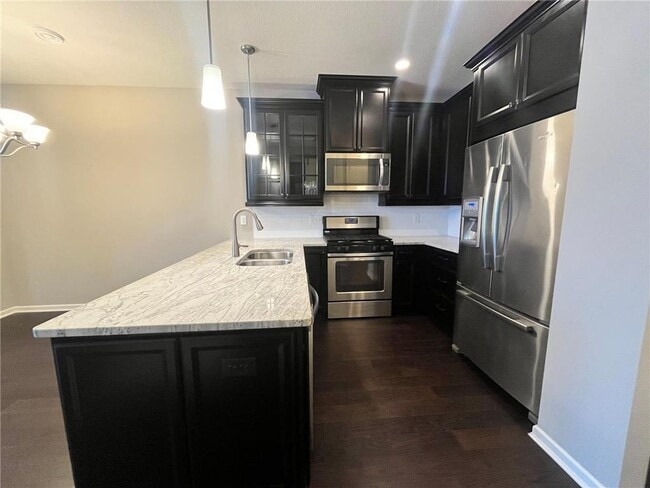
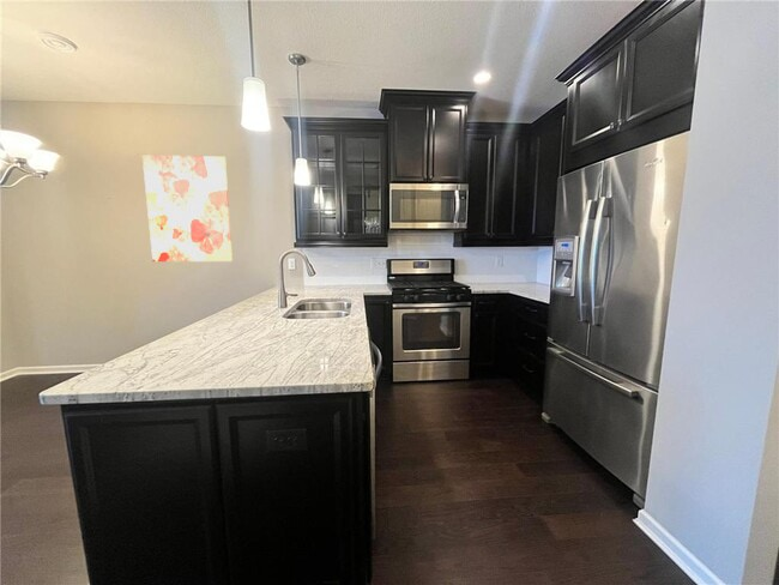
+ wall art (188, 210)
